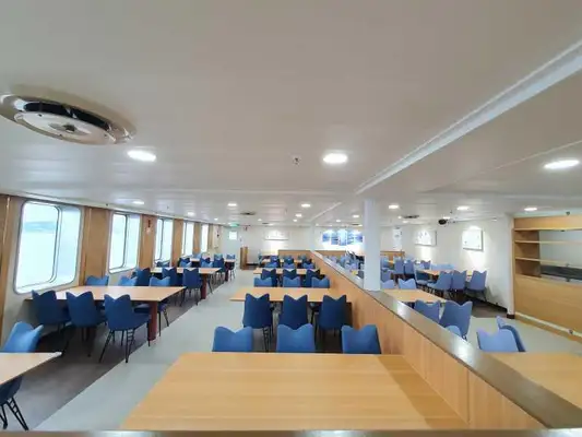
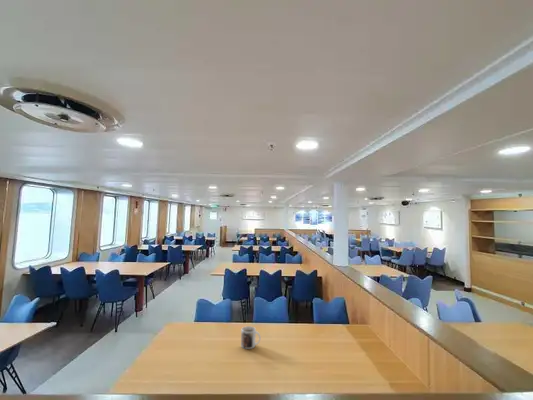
+ mug (249, 337)
